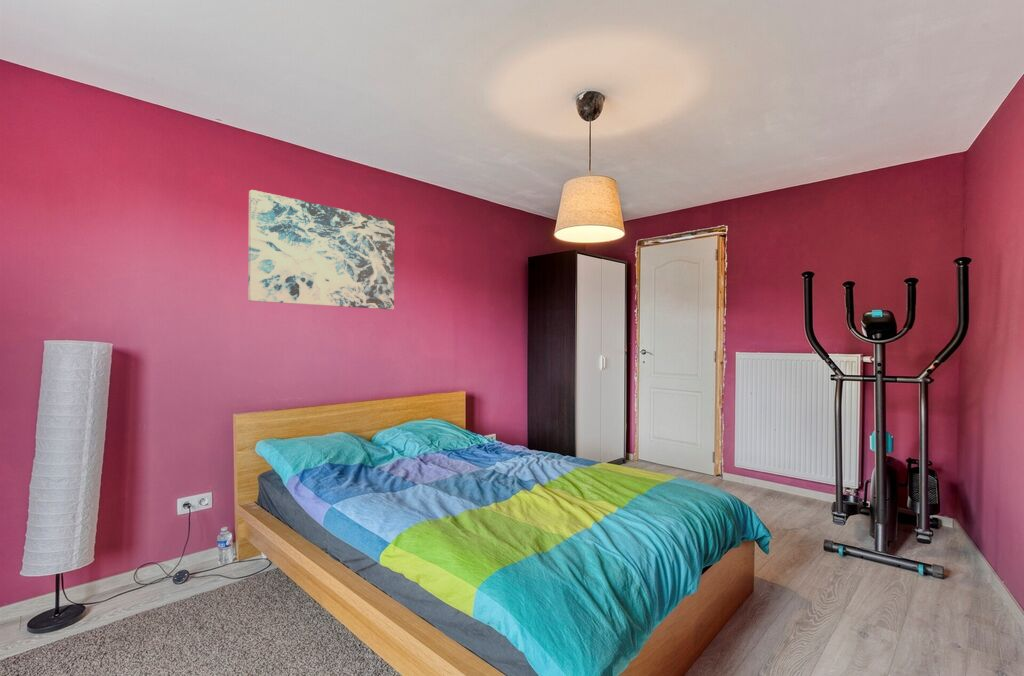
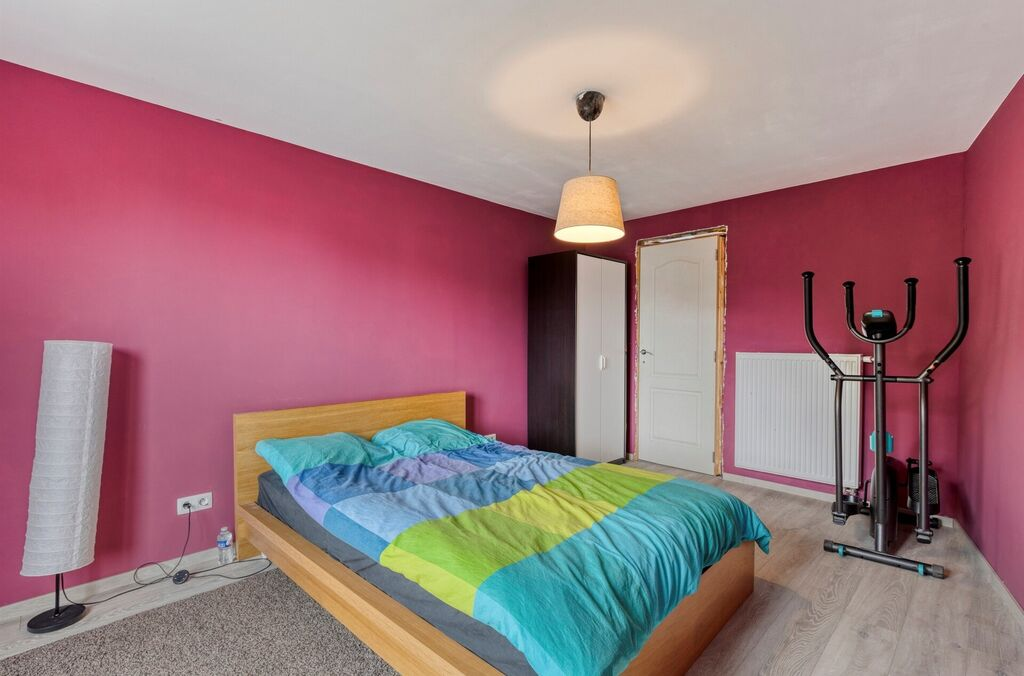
- wall art (329, 256)
